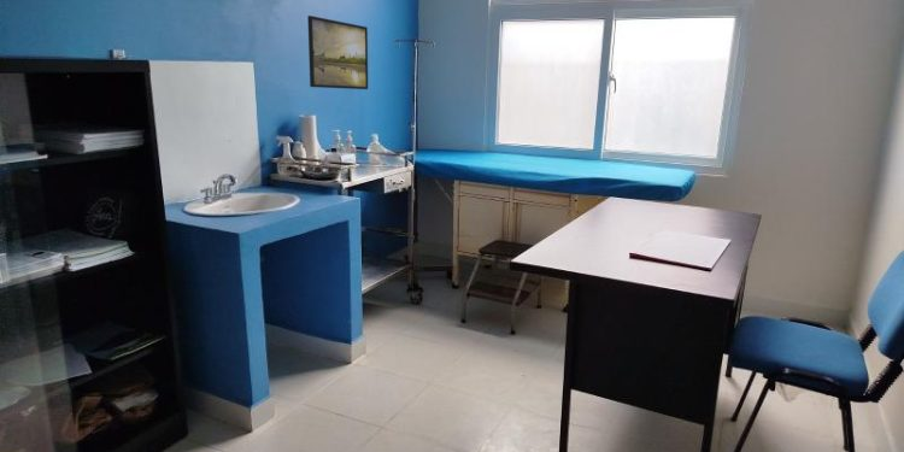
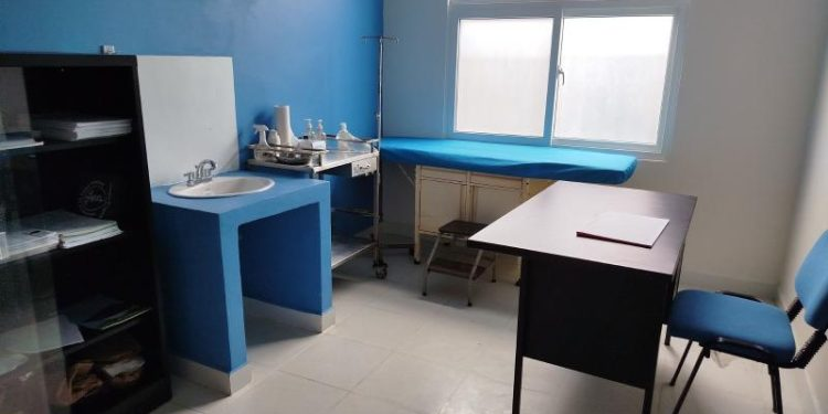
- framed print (340, 54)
